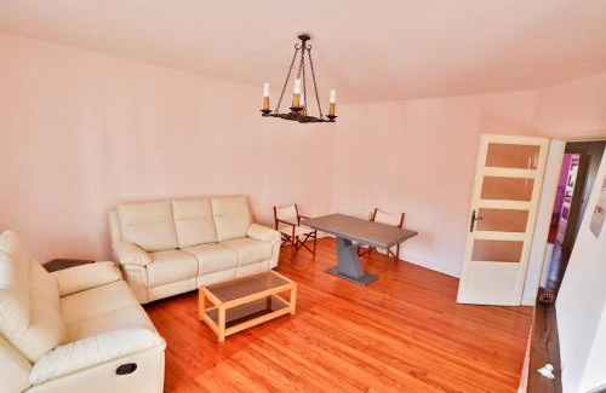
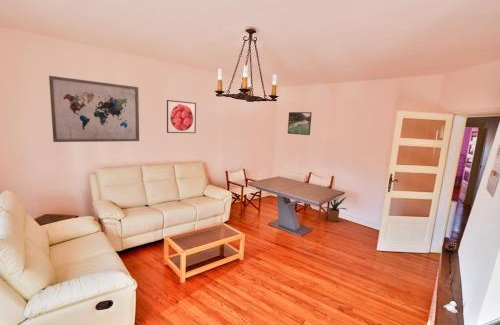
+ house plant (334, 205)
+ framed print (181, 117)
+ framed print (299, 123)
+ wall art (99, 112)
